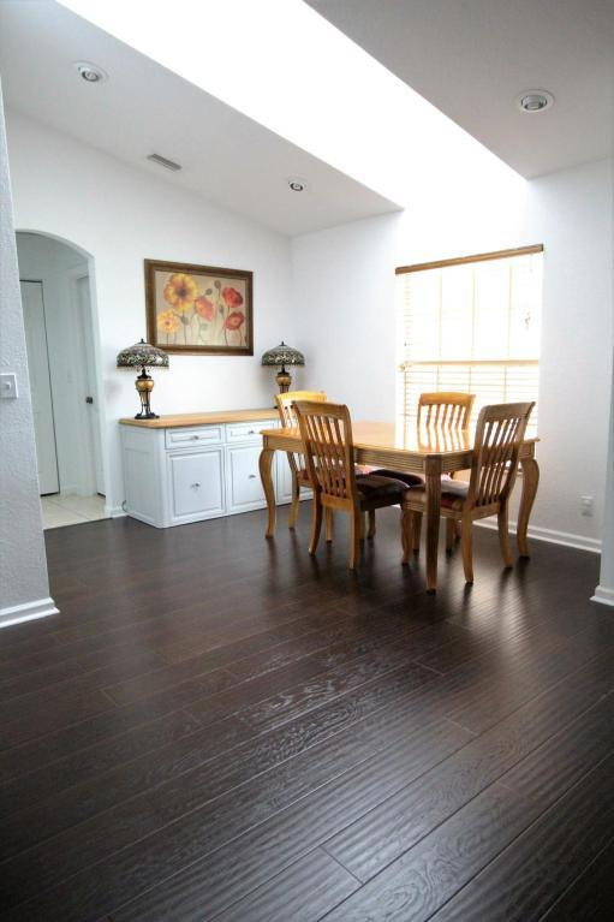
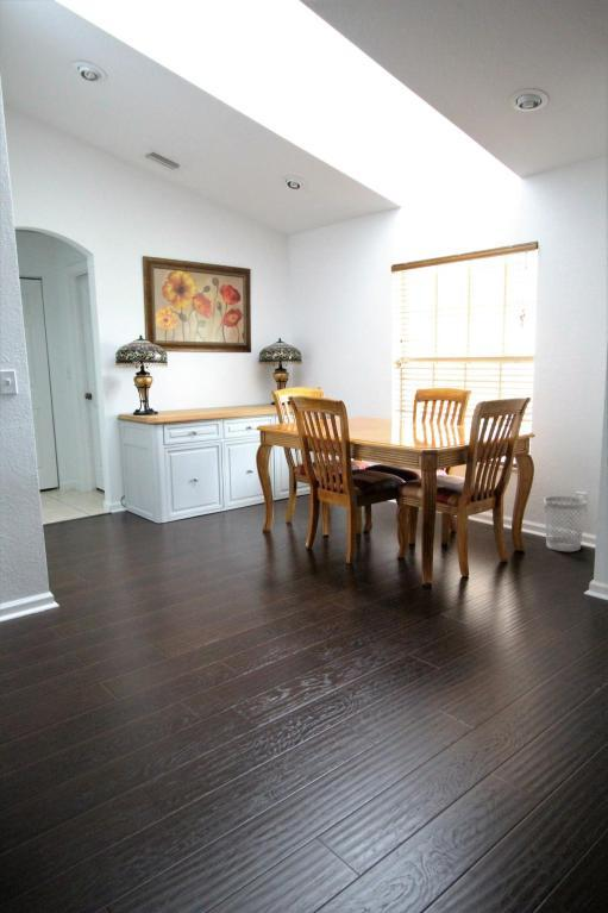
+ wastebasket (564, 524)
